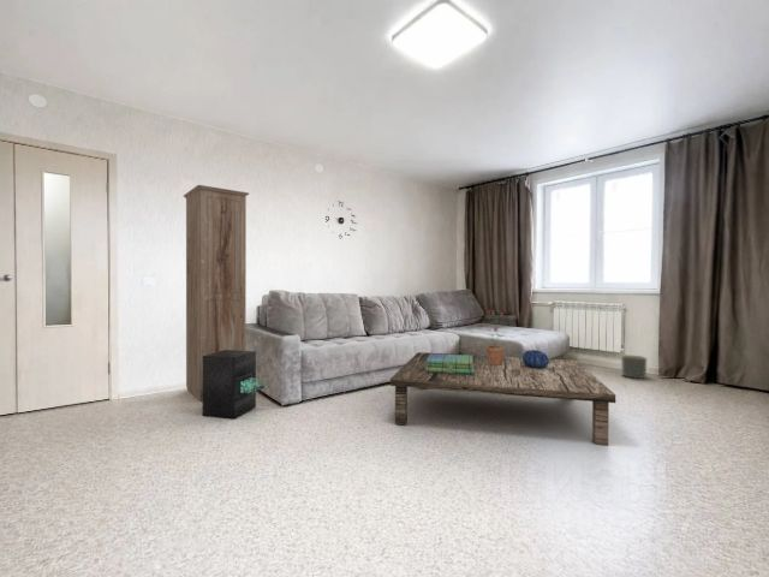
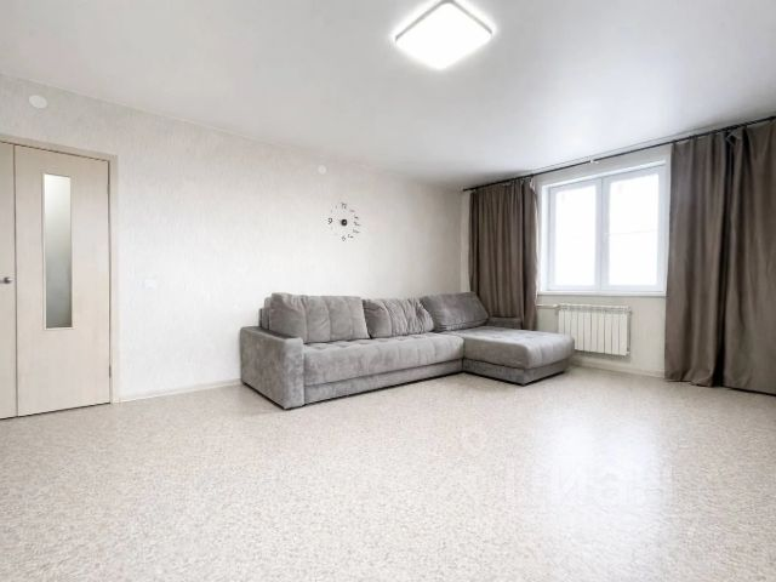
- coffee table (493, 388)
- decorative bowl (535, 358)
- stack of books (449, 363)
- speaker (238, 382)
- cabinet (215, 293)
- potted plant (493, 338)
- planter (633, 365)
